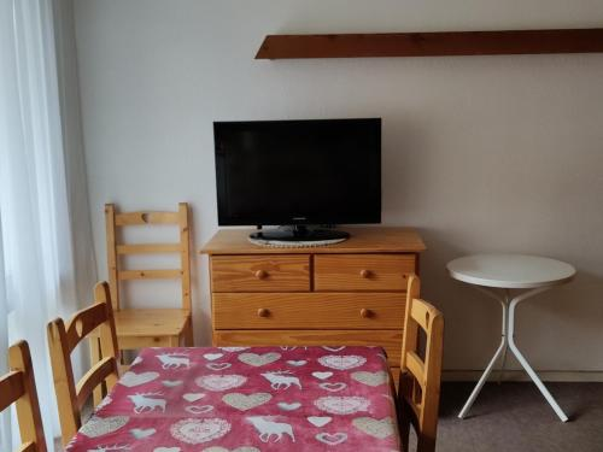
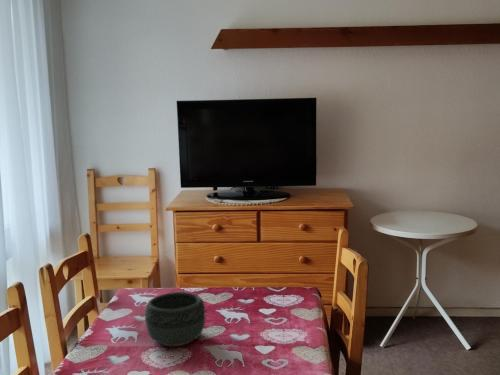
+ bowl (175, 319)
